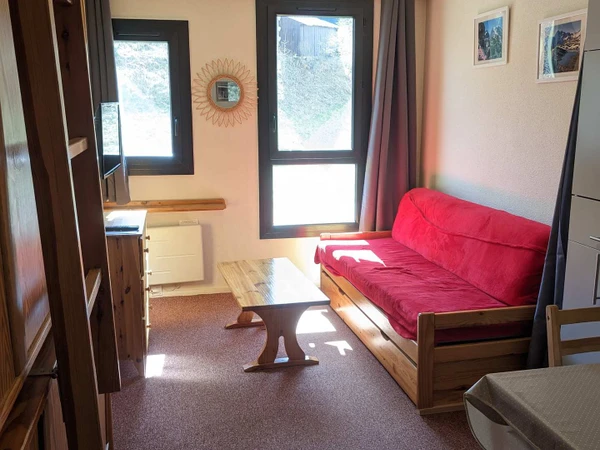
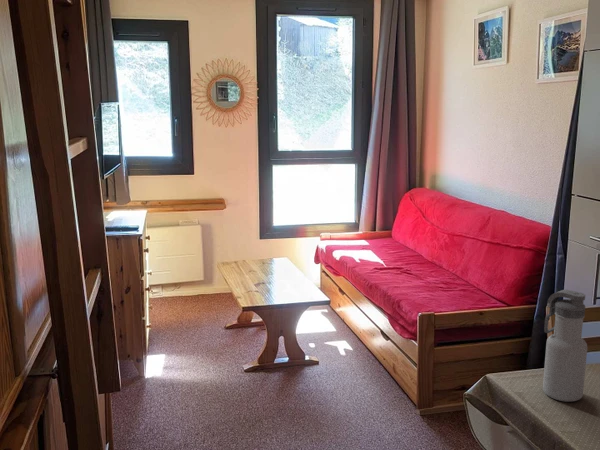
+ water bottle (566, 343)
